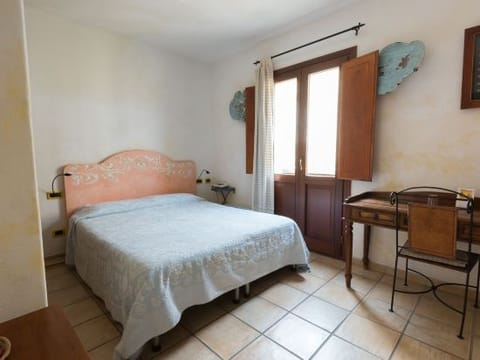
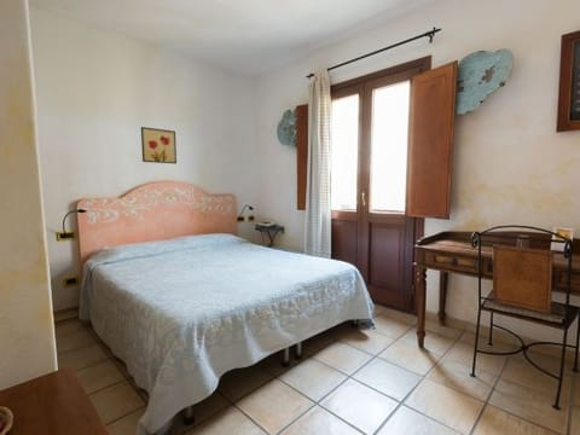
+ wall art (158, 145)
